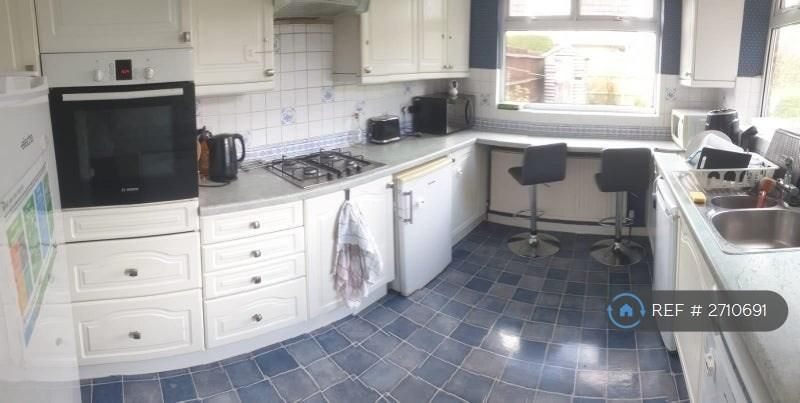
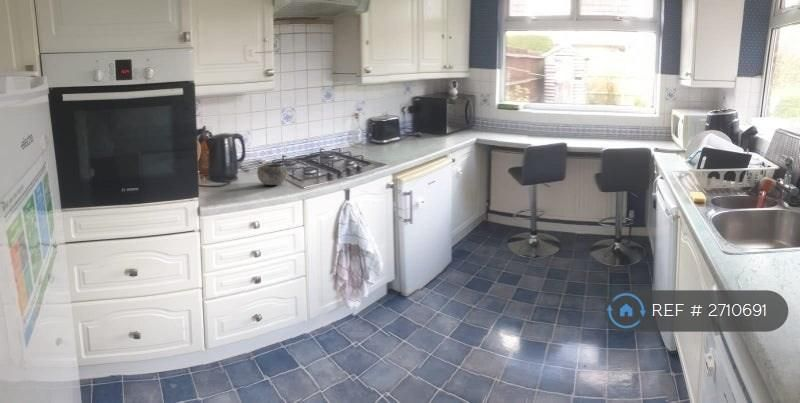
+ bowl (273, 174)
